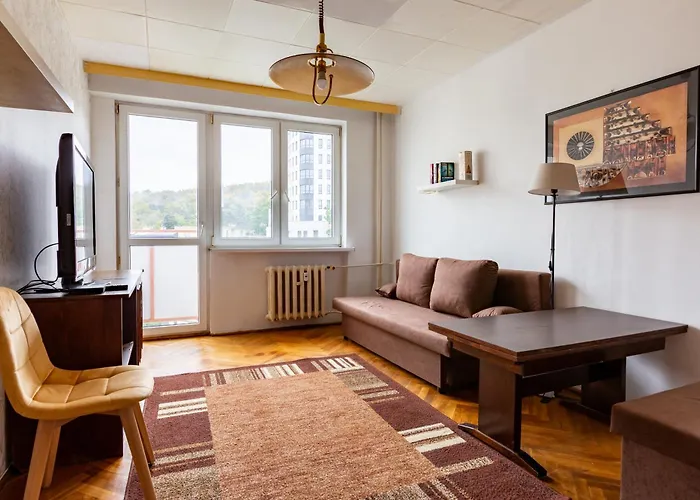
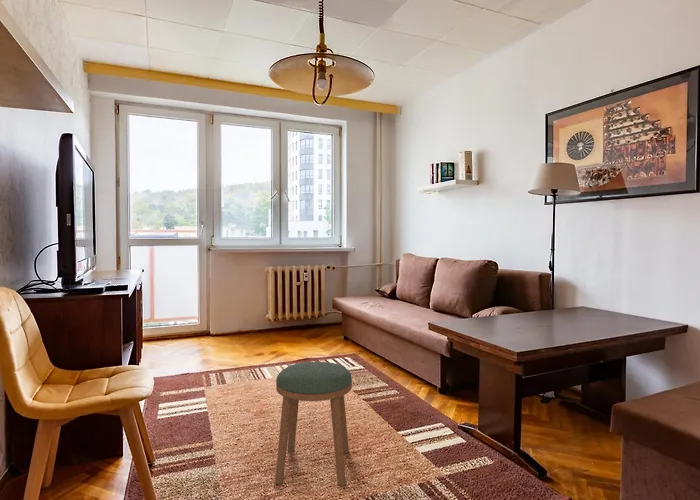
+ stool (314, 400)
